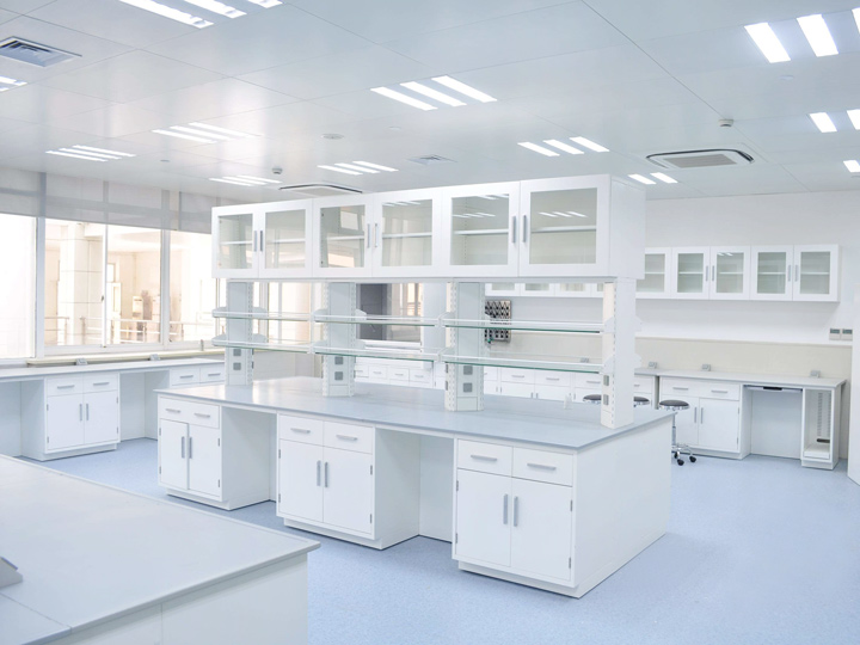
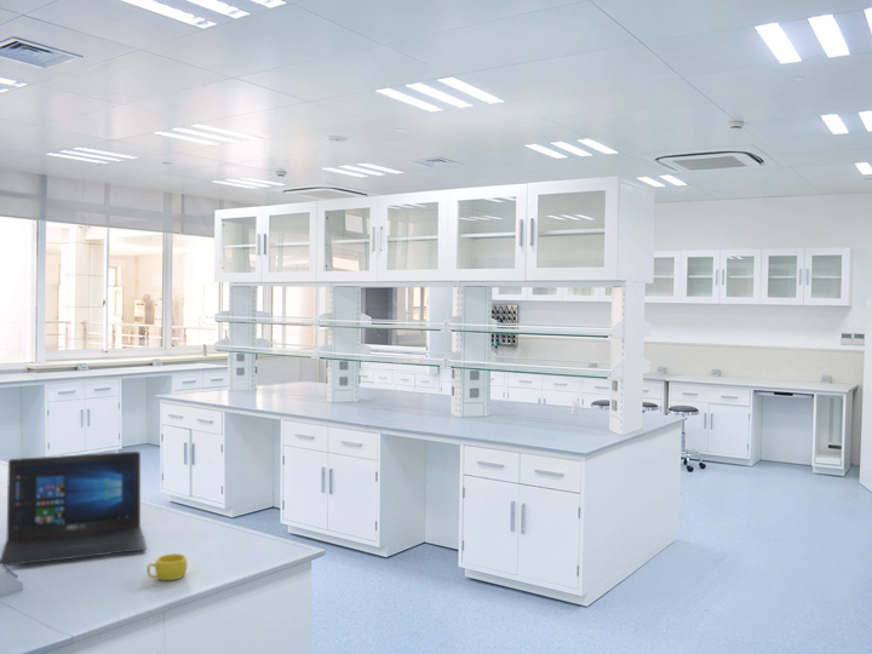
+ laptop (75, 504)
+ cup (166, 568)
